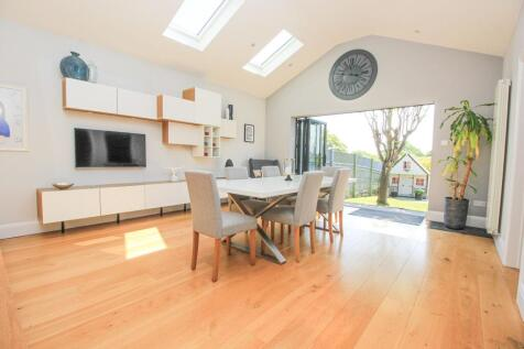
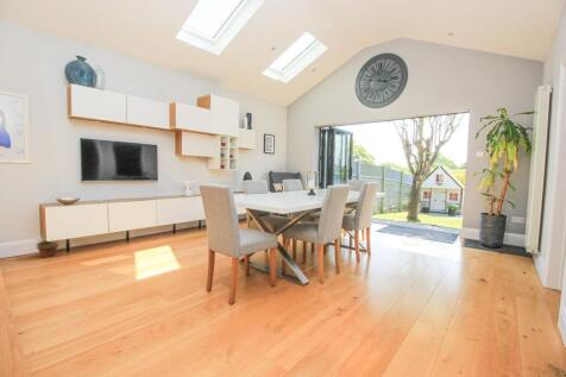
+ potted plant (48, 244)
